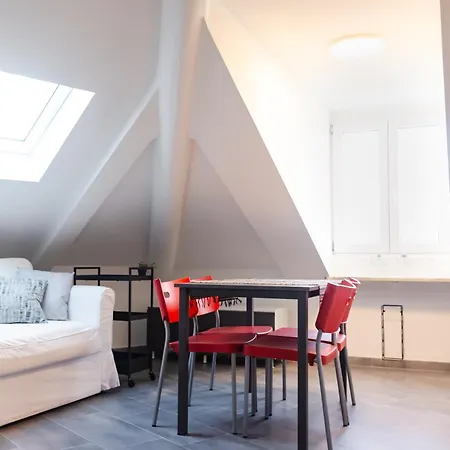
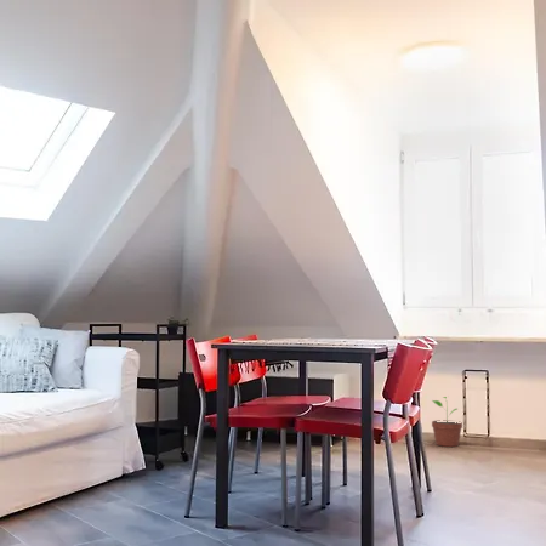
+ potted plant (447, 419)
